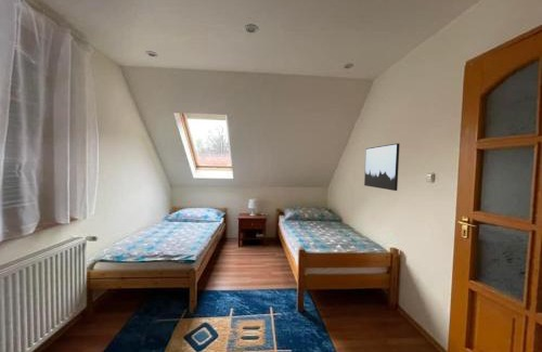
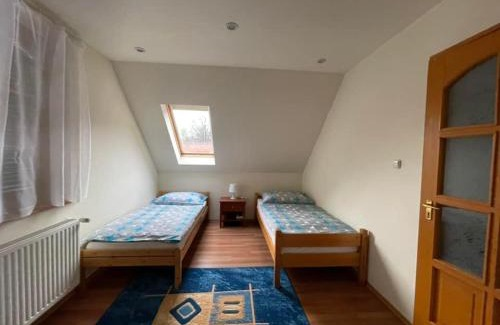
- wall art (379, 167)
